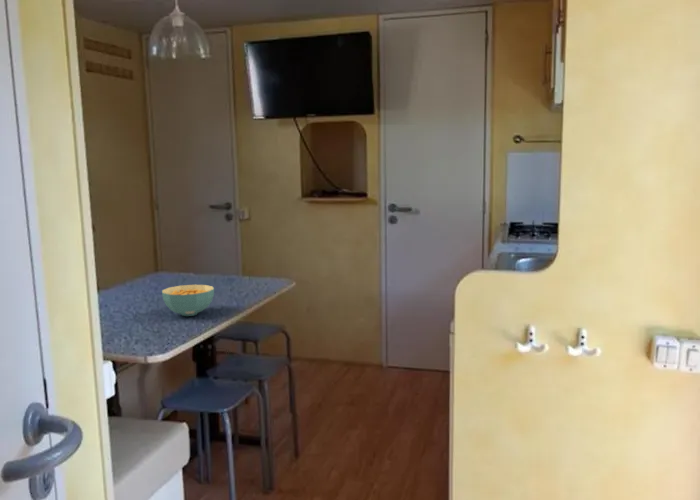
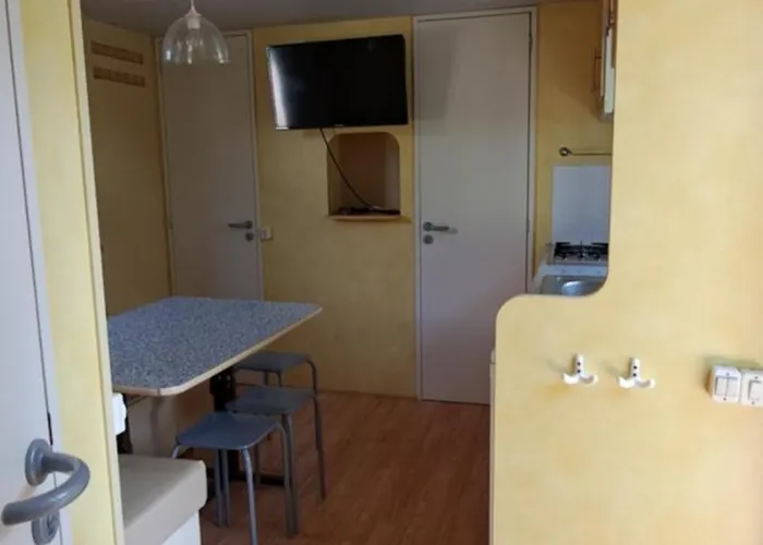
- cereal bowl (188, 301)
